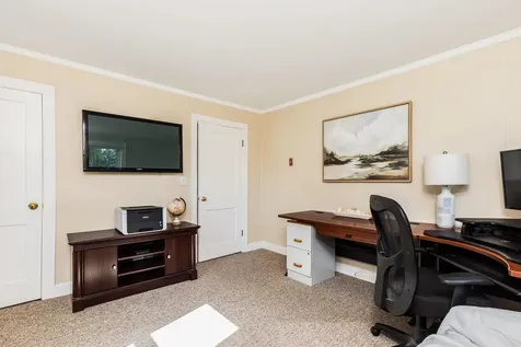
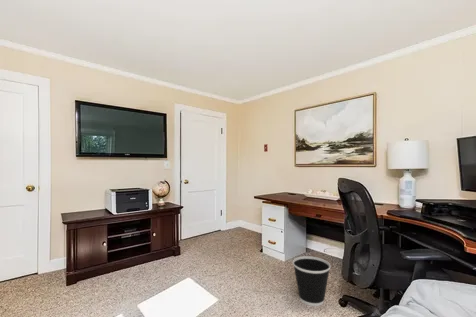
+ wastebasket (311, 281)
